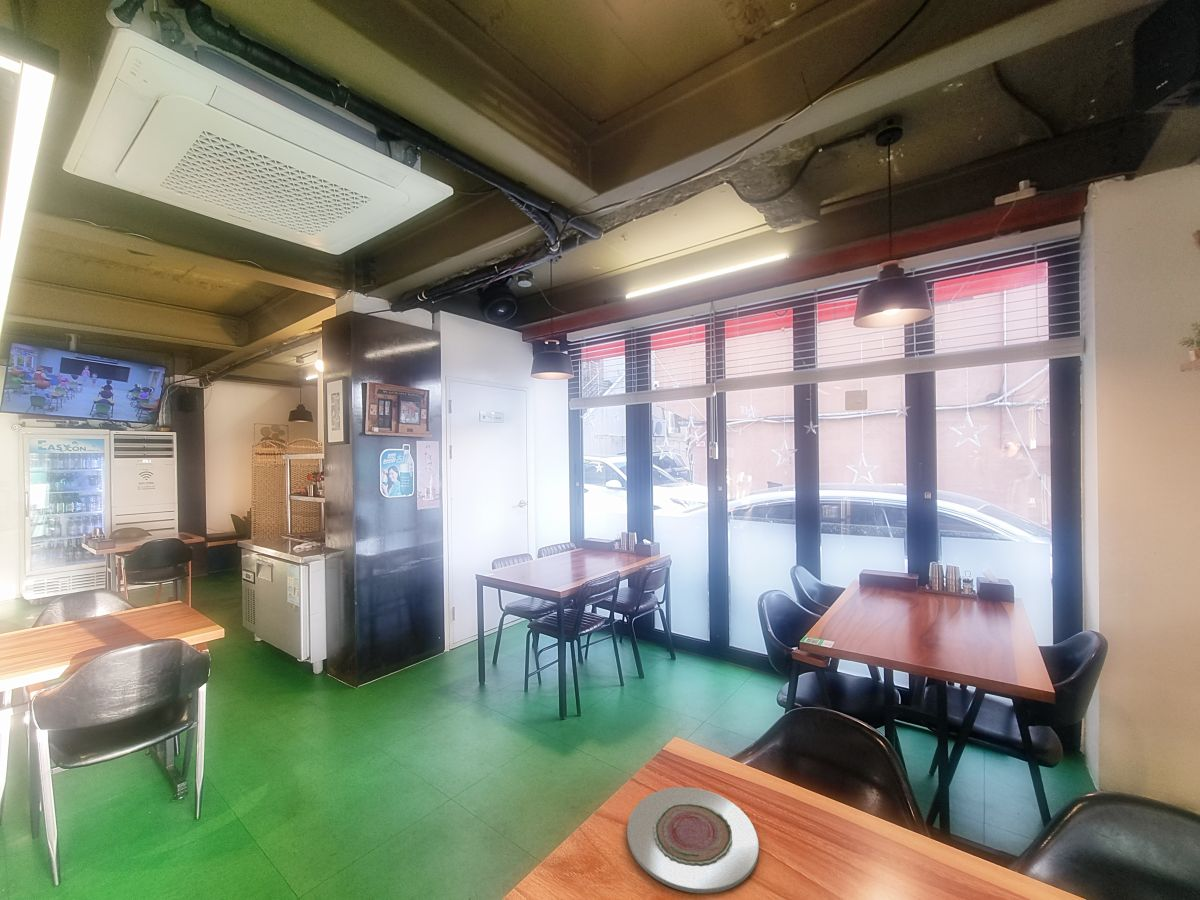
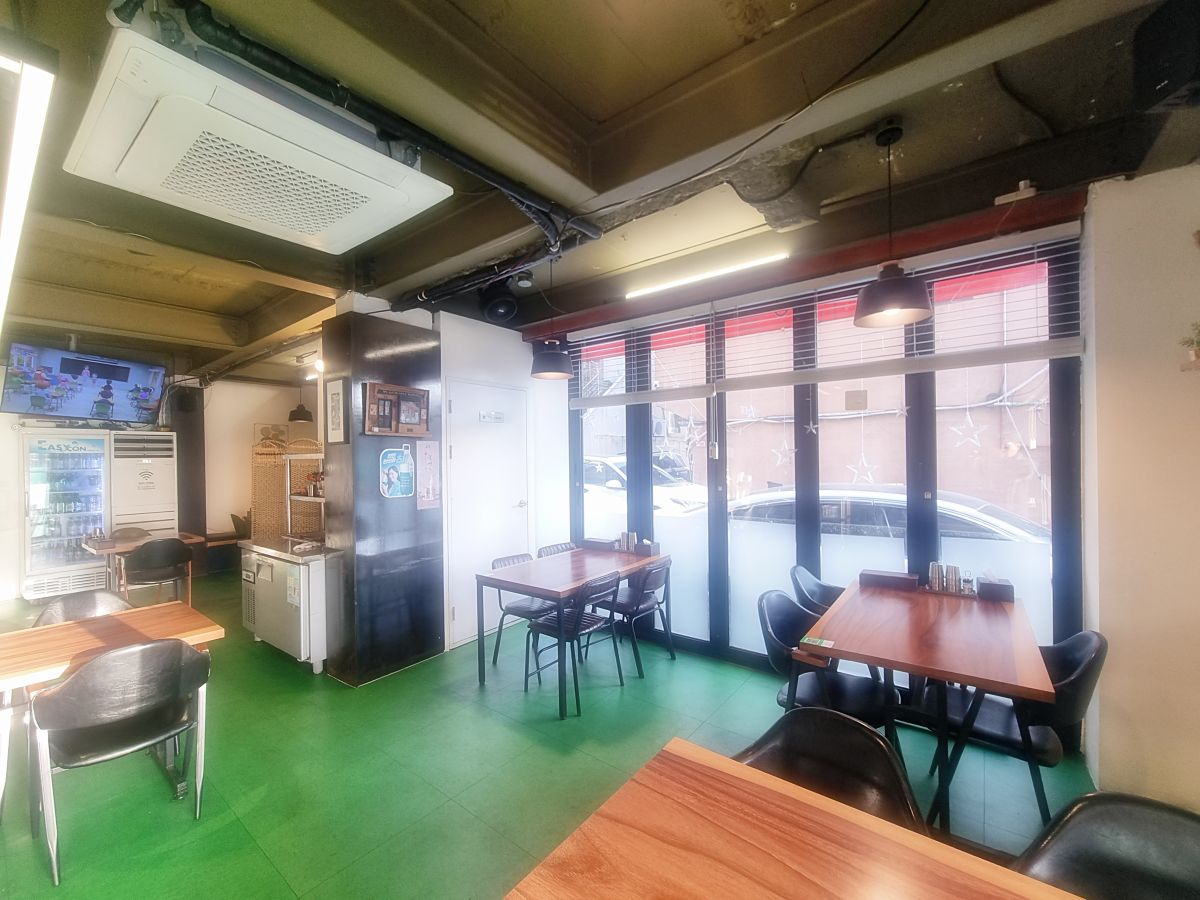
- plate (691, 832)
